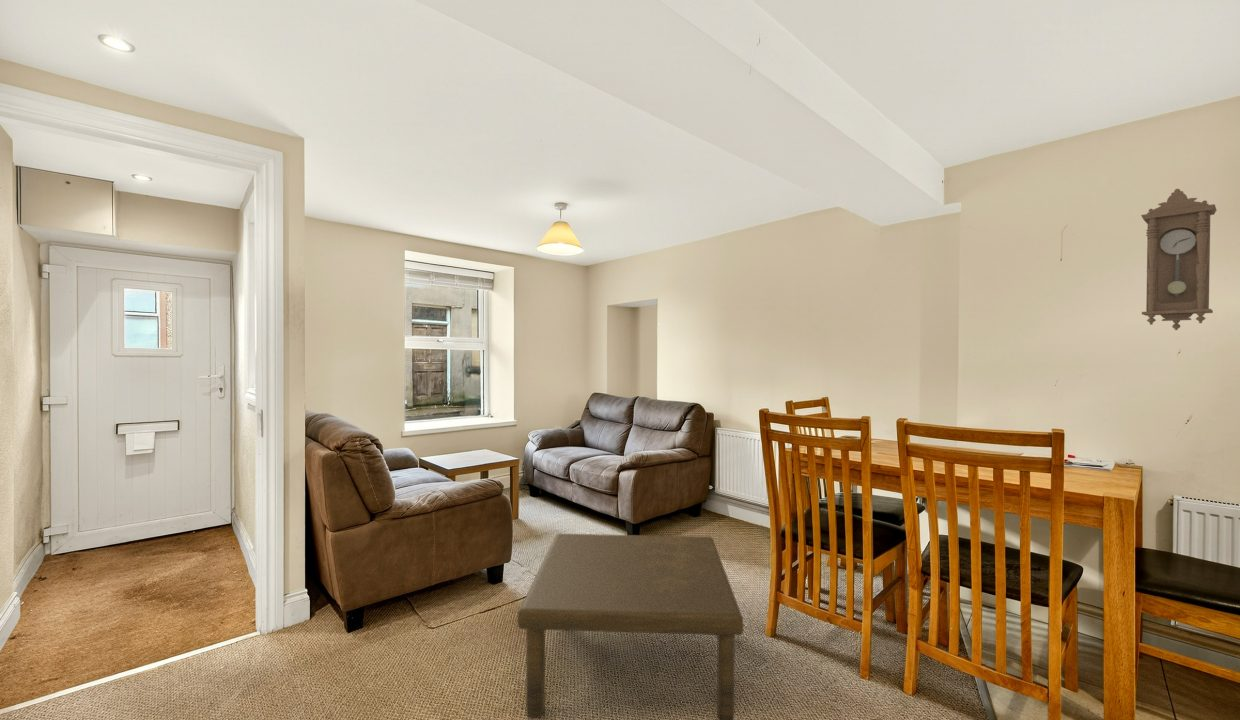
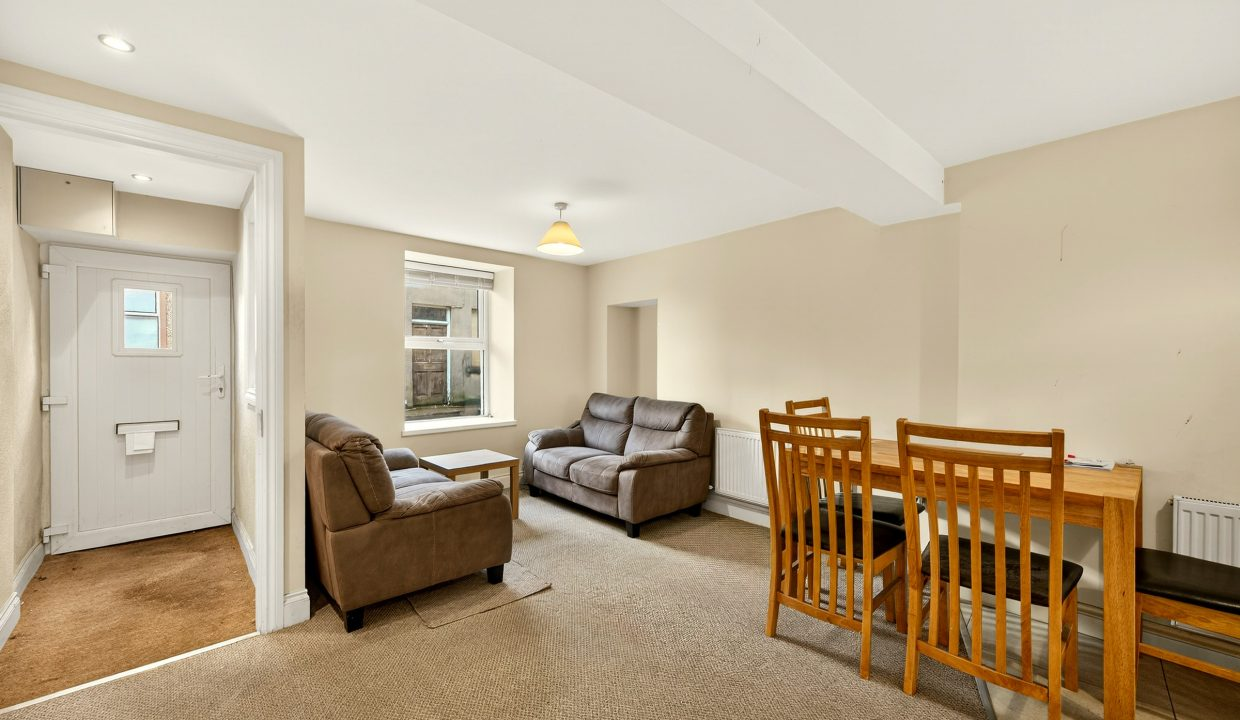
- pendulum clock (1177, 260)
- coffee table (631, 614)
